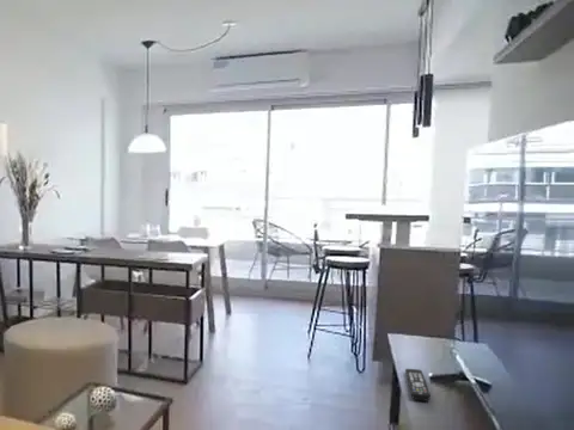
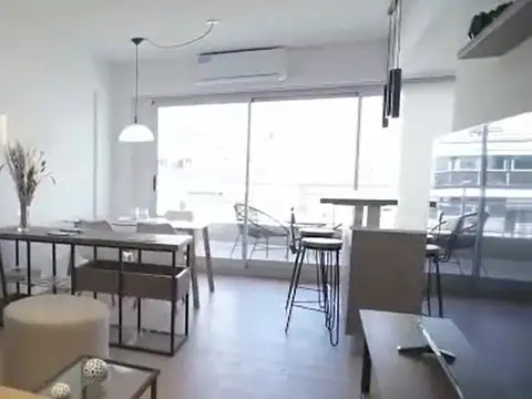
- remote control (416, 383)
